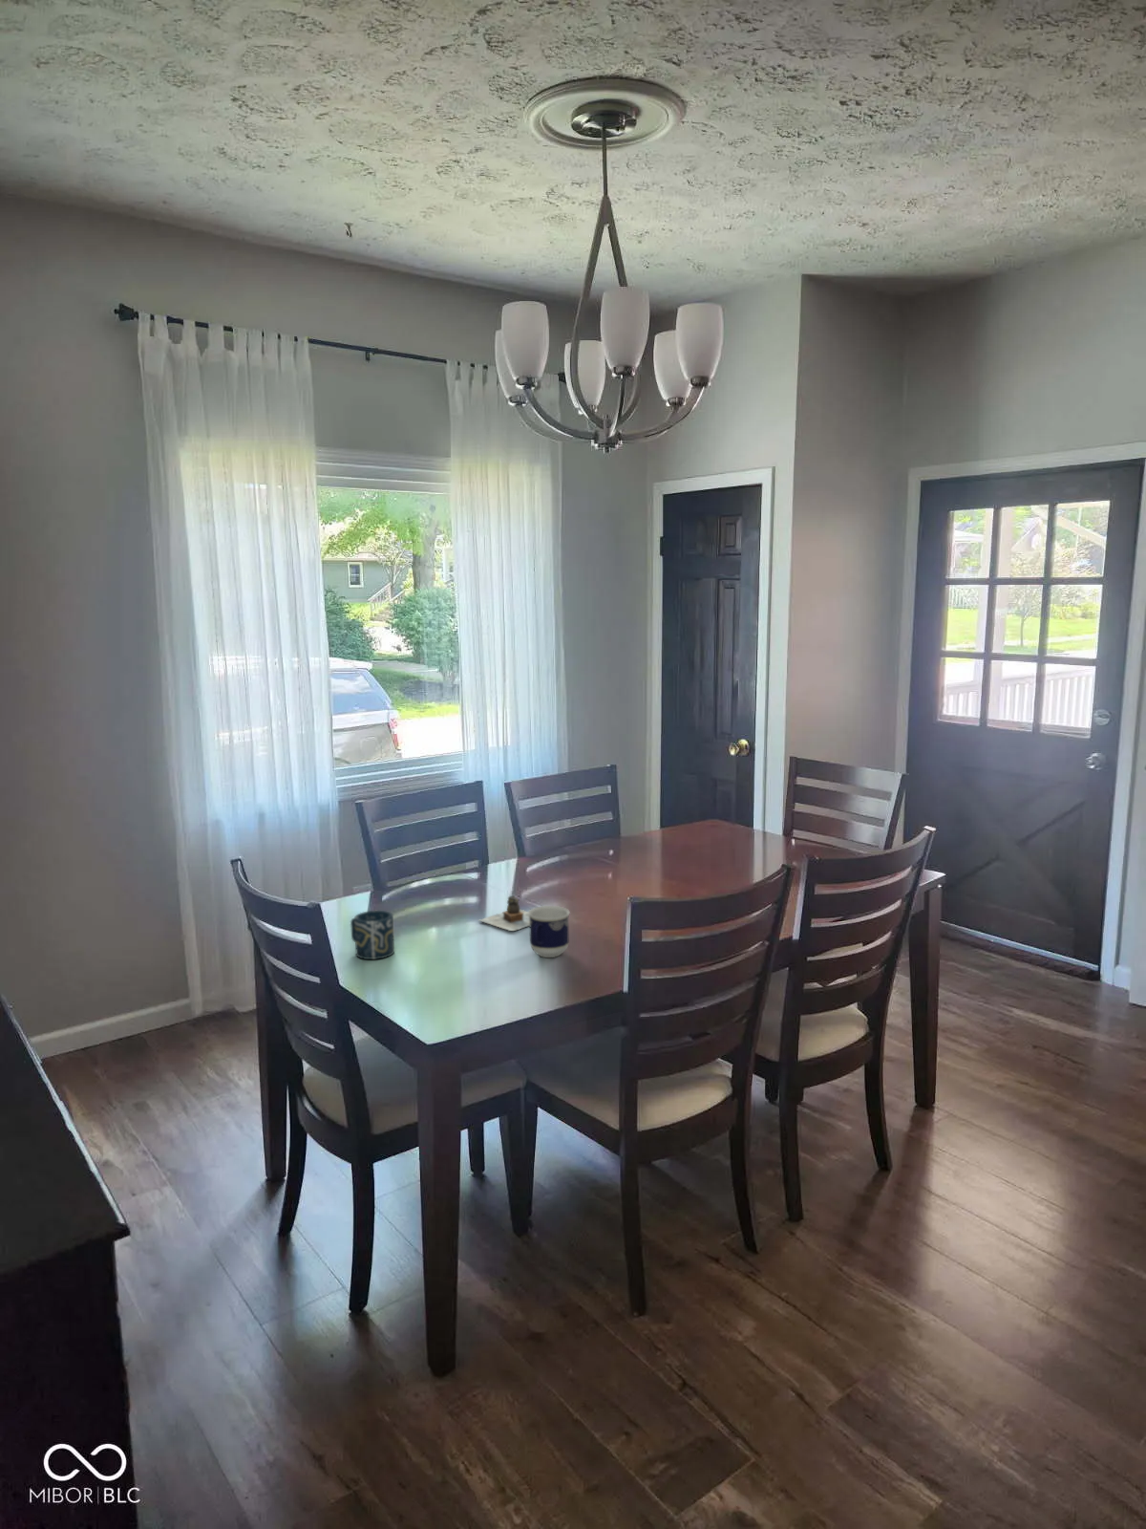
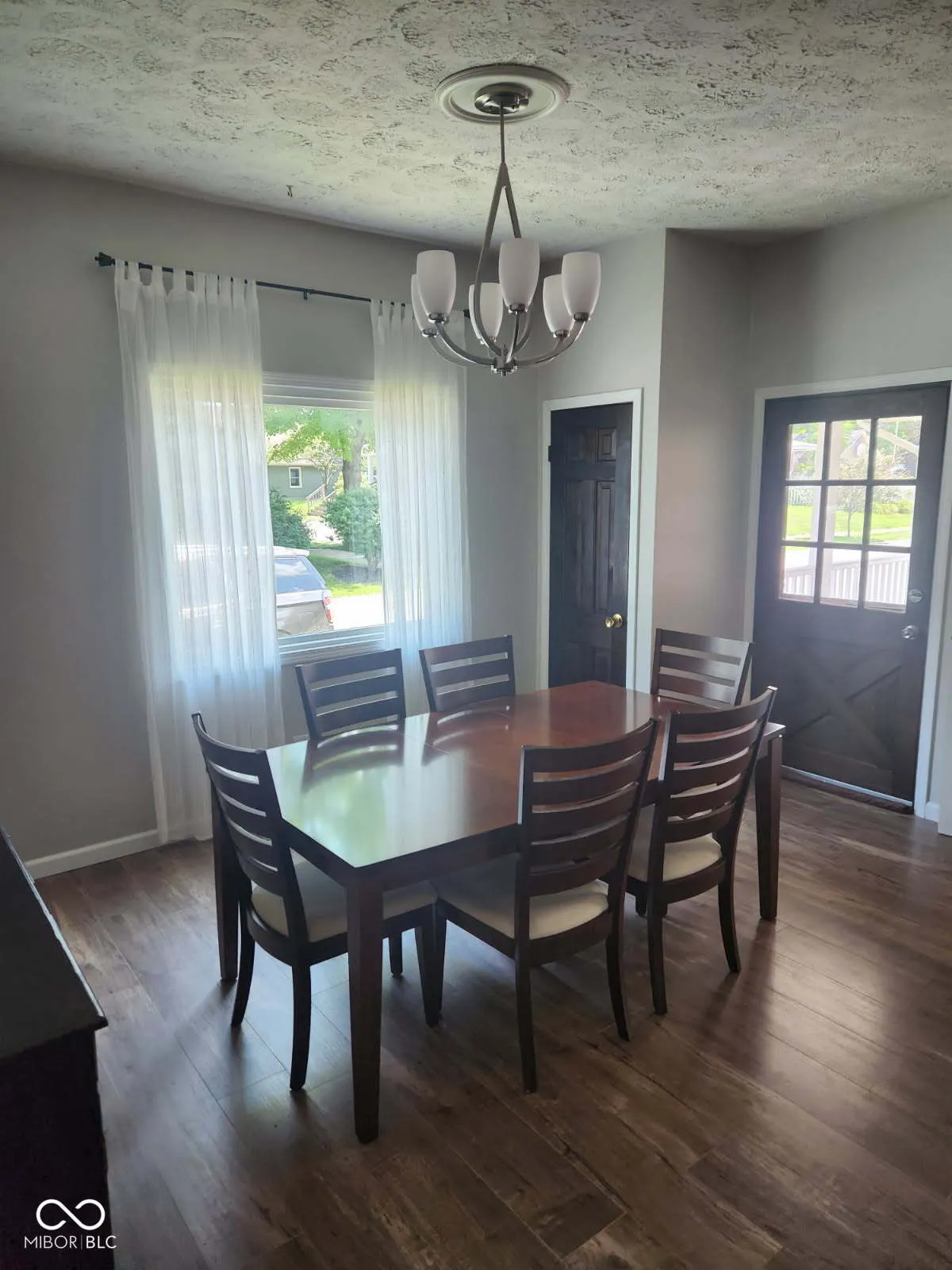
- teapot (513, 907)
- cup (547, 934)
- cup (370, 933)
